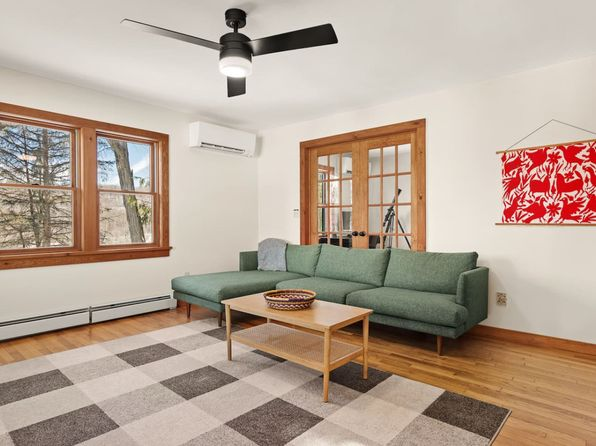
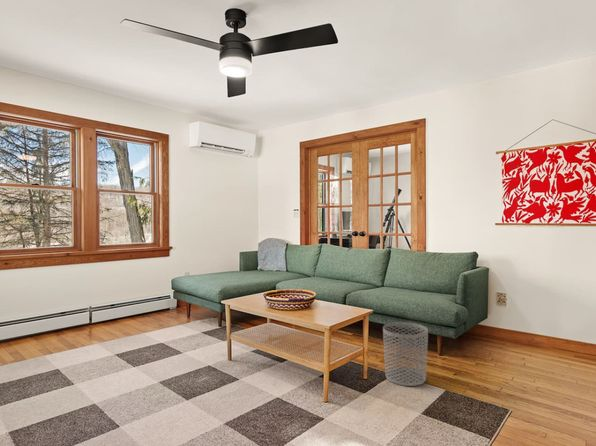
+ waste bin (405, 353)
